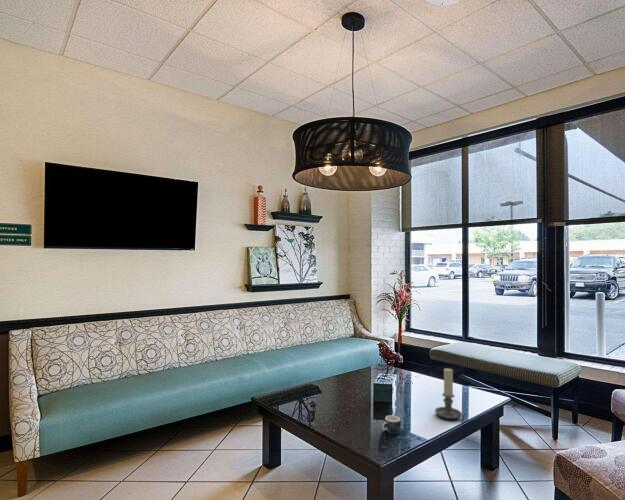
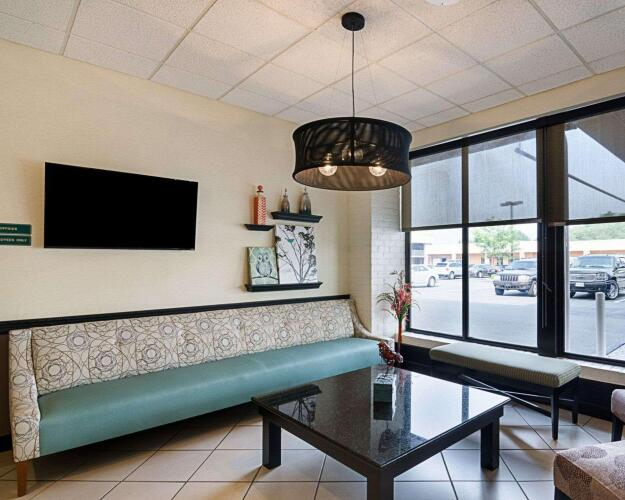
- candle holder (450, 392)
- mug (390, 425)
